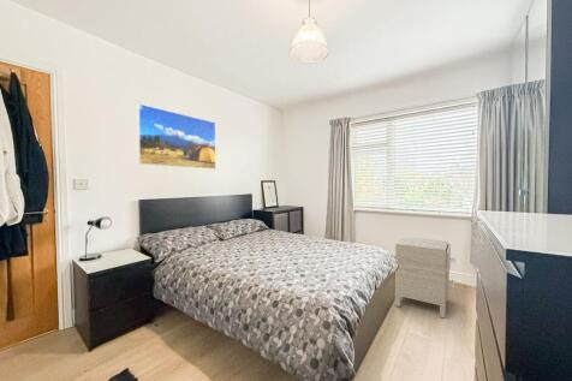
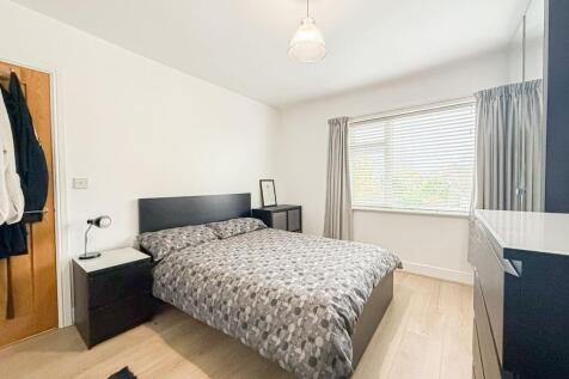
- nightstand (425, 273)
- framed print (181, 141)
